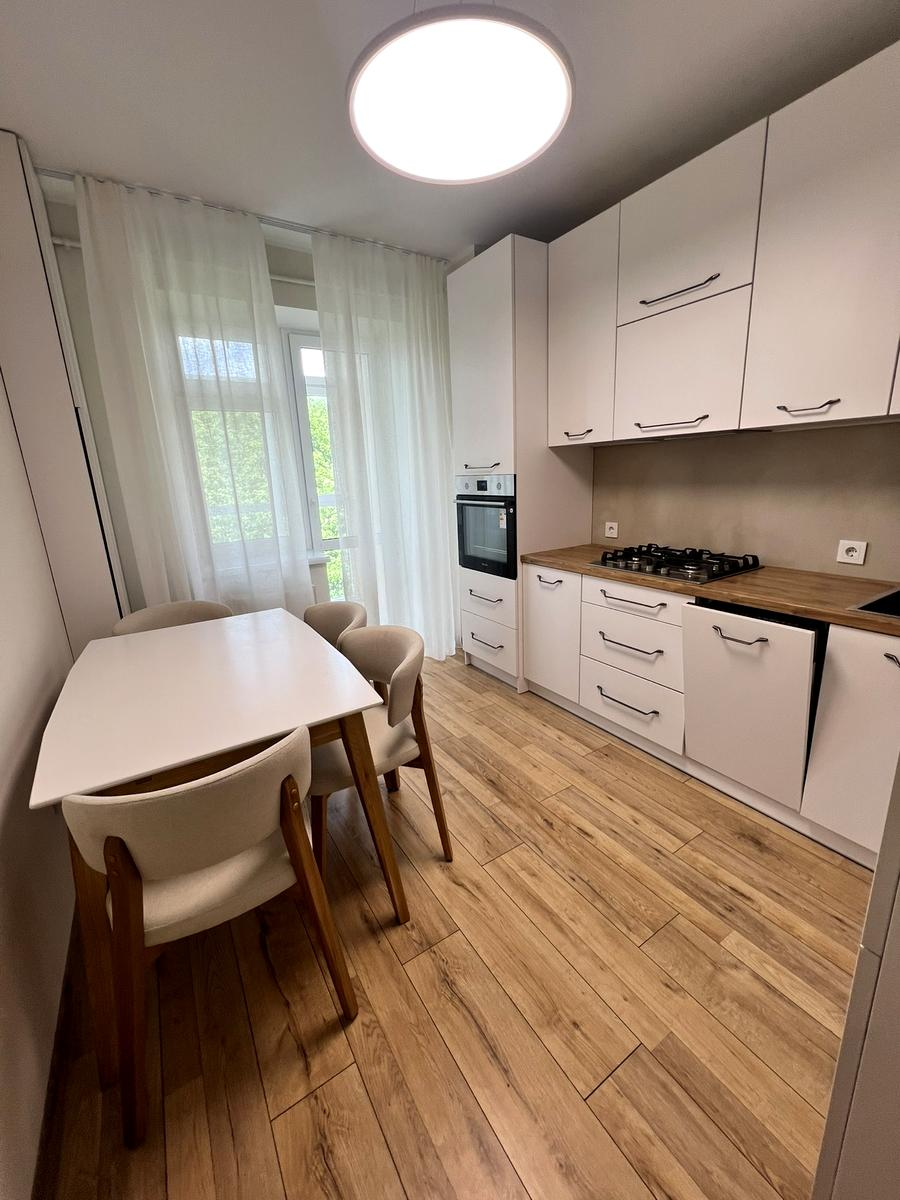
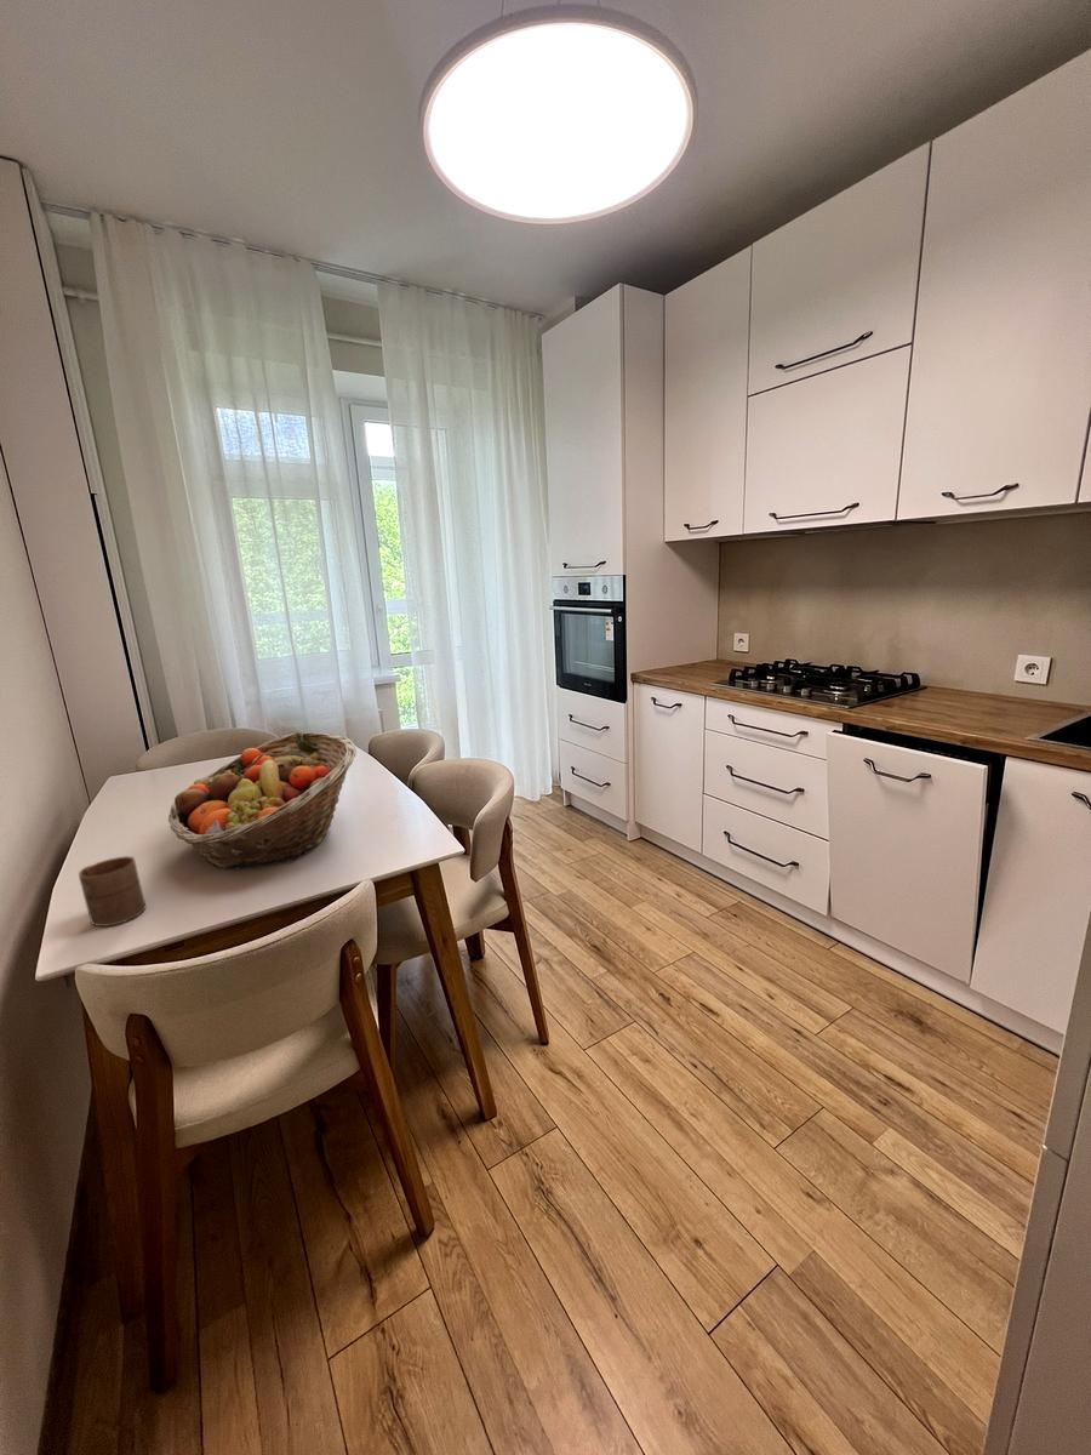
+ cup (112, 890)
+ fruit basket (267, 794)
